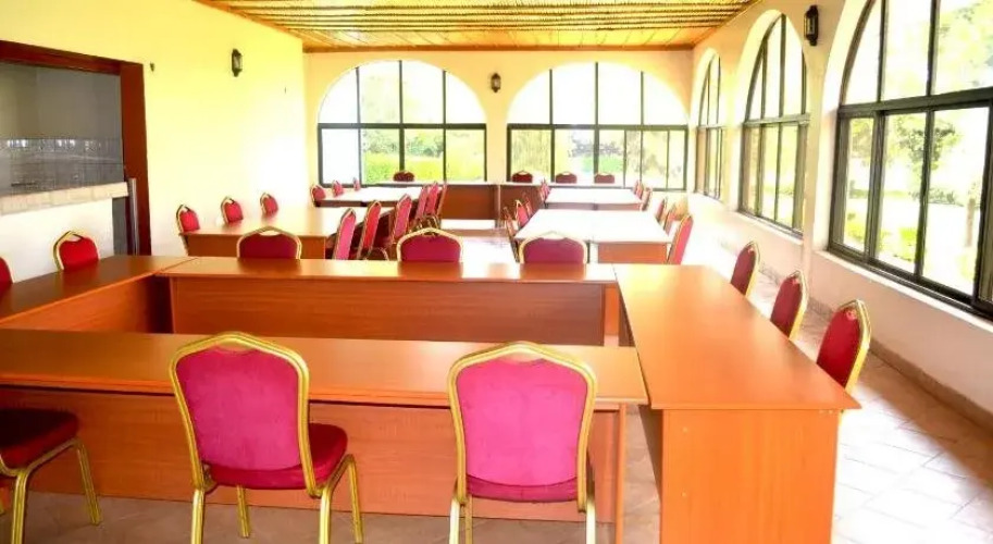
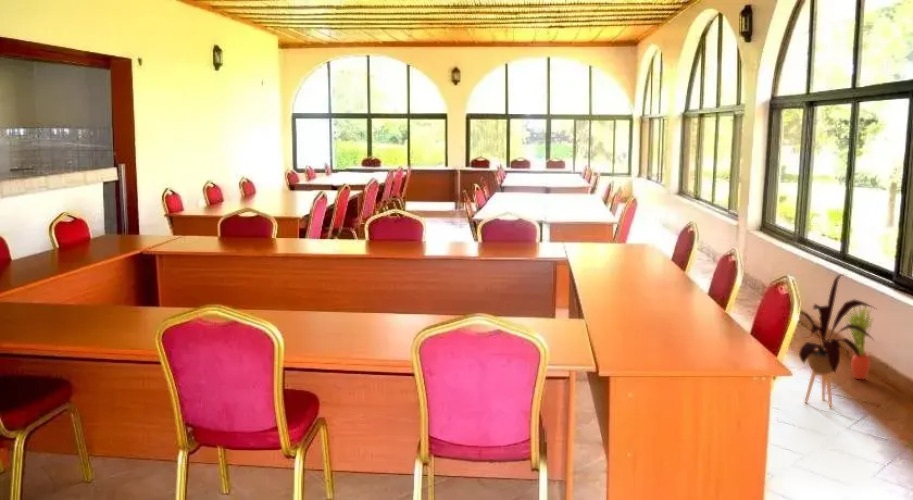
+ potted plant (856, 340)
+ house plant (831, 341)
